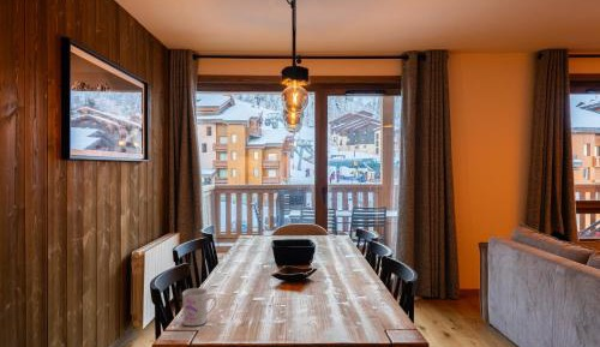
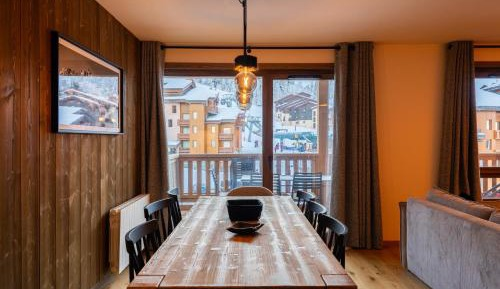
- mug (199, 306)
